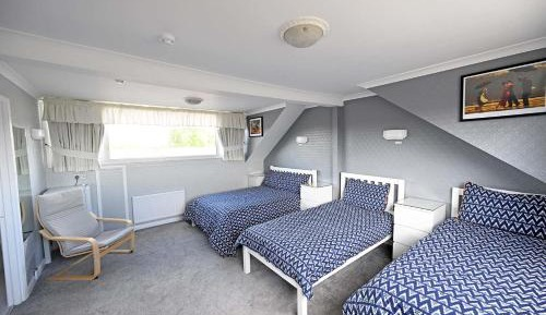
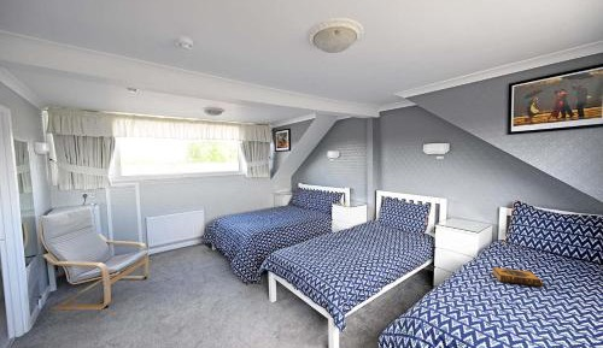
+ hardback book (515, 276)
